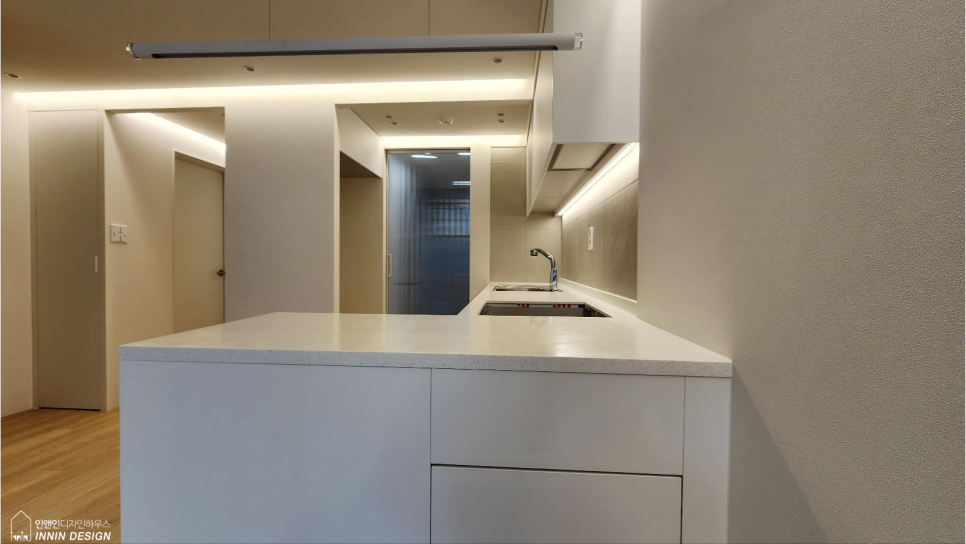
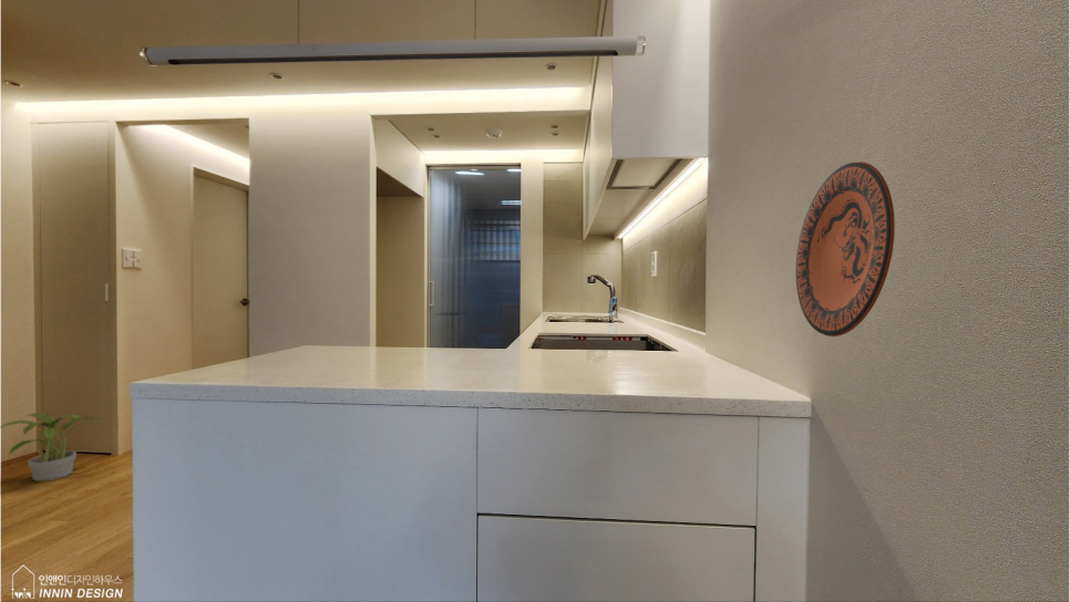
+ potted plant (53, 445)
+ decorative plate (840, 251)
